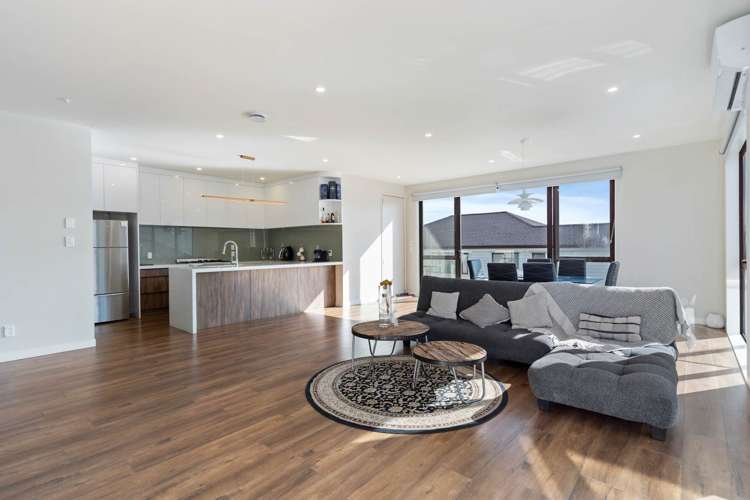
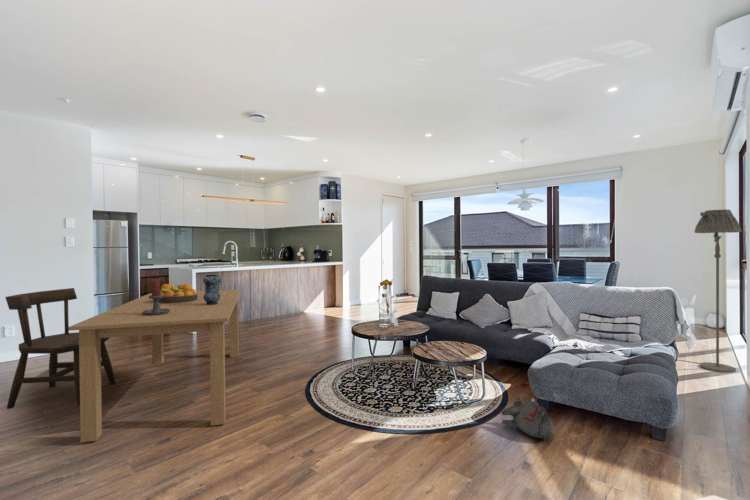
+ dining chair (61, 343)
+ vase (212, 288)
+ candle holder (156, 295)
+ floor lamp (717, 289)
+ dining table (180, 332)
+ fruit bowl (176, 291)
+ plush toy (526, 416)
